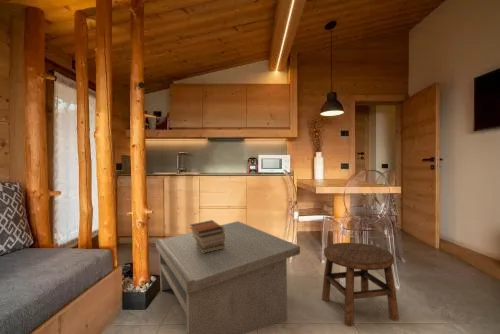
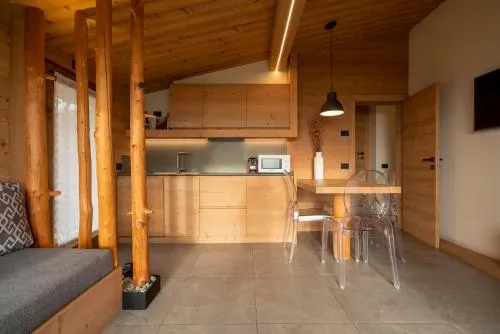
- book stack (208, 233)
- coffee table (220, 269)
- stool (357, 276)
